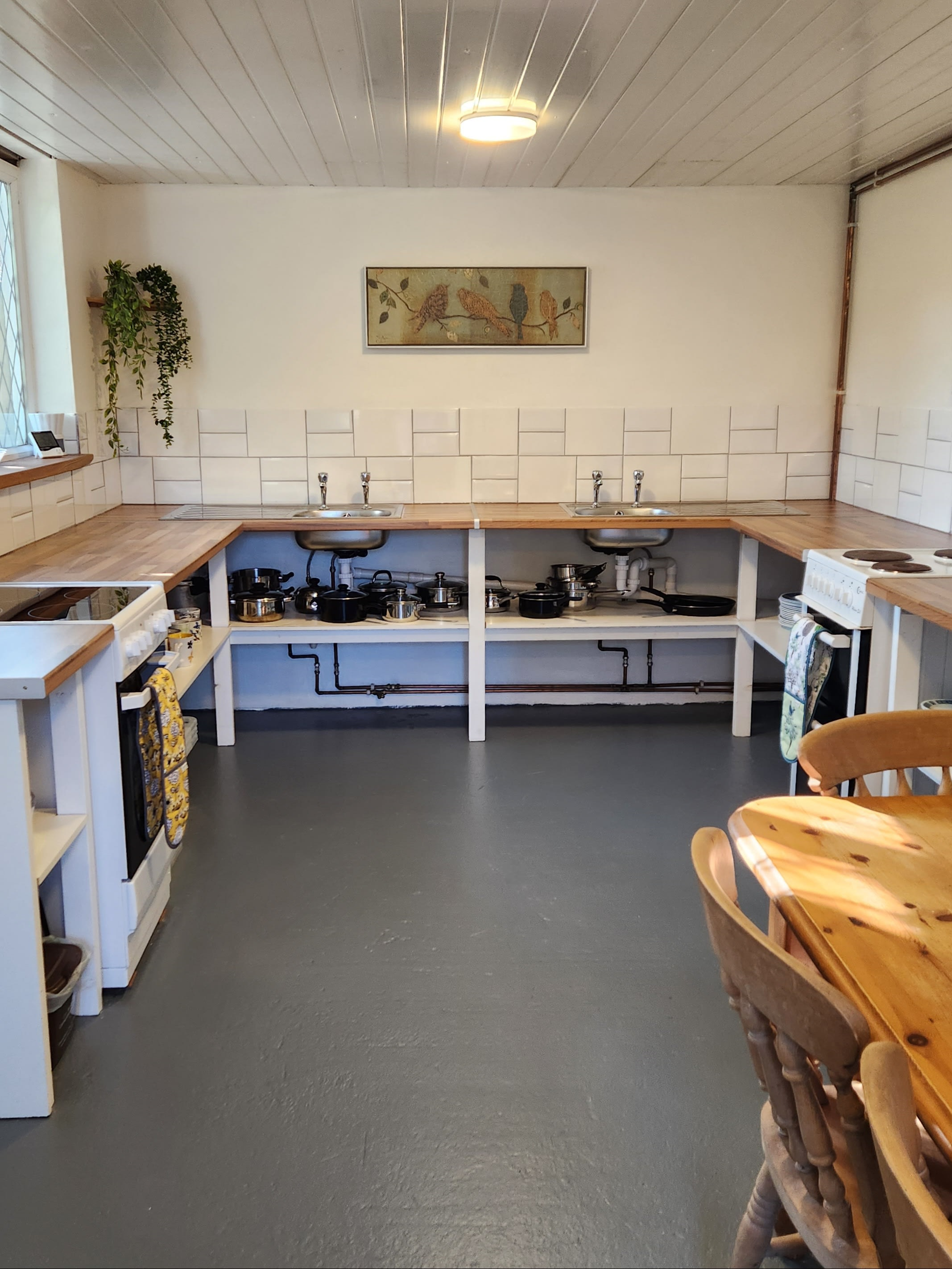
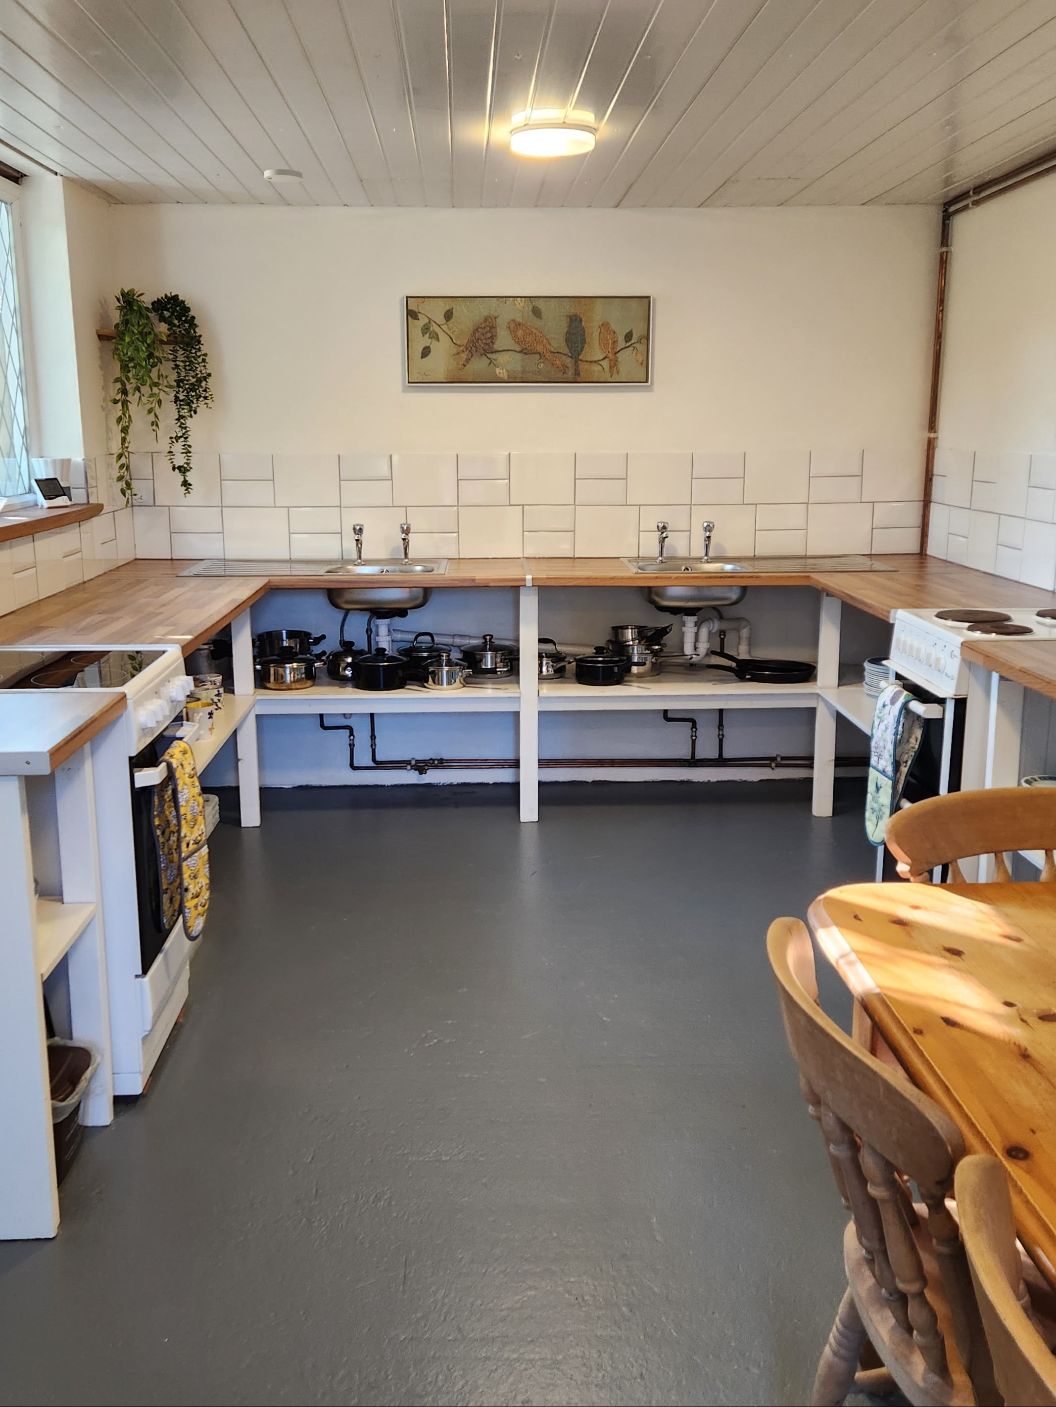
+ smoke detector (283, 175)
